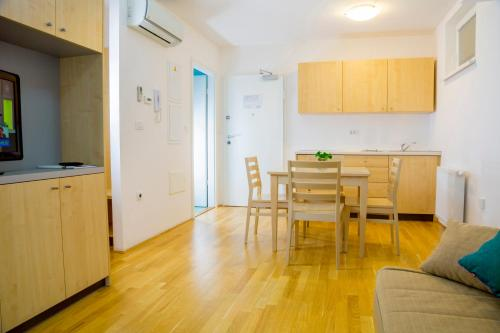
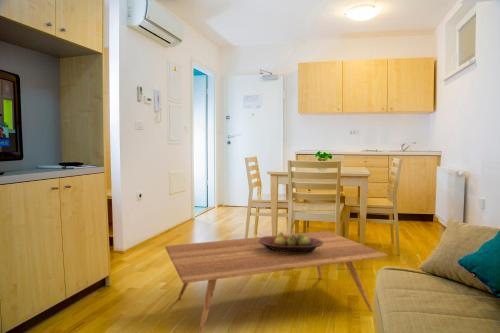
+ coffee table (271, 271)
+ fruit bowl (290, 241)
